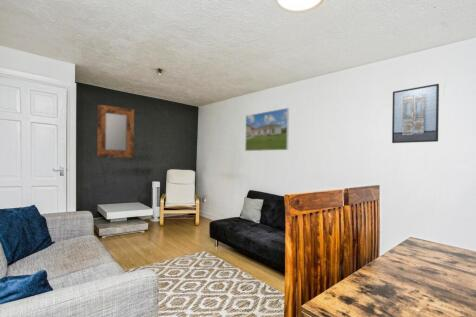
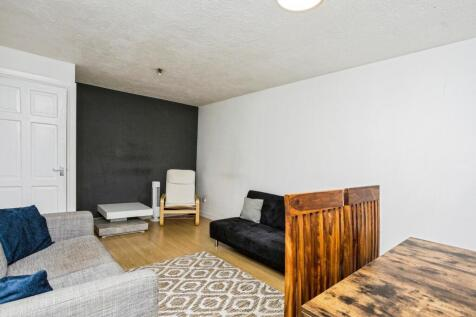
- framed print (265, 131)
- home mirror (116, 132)
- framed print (414, 115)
